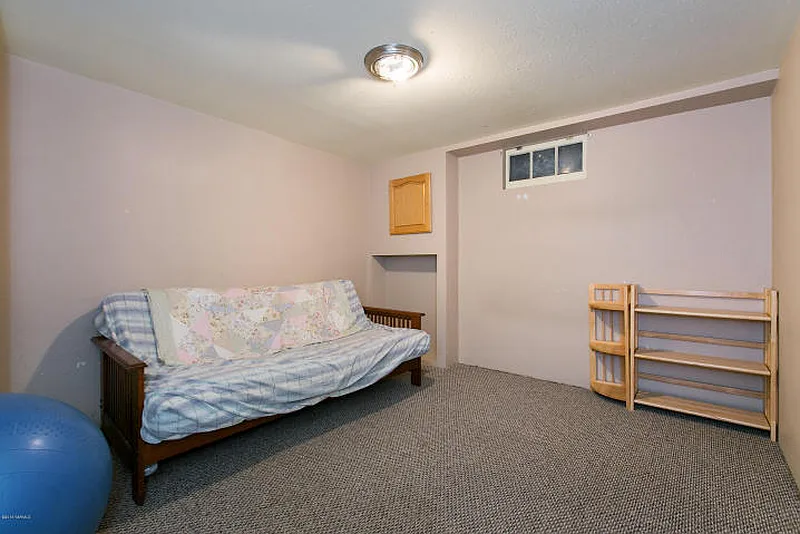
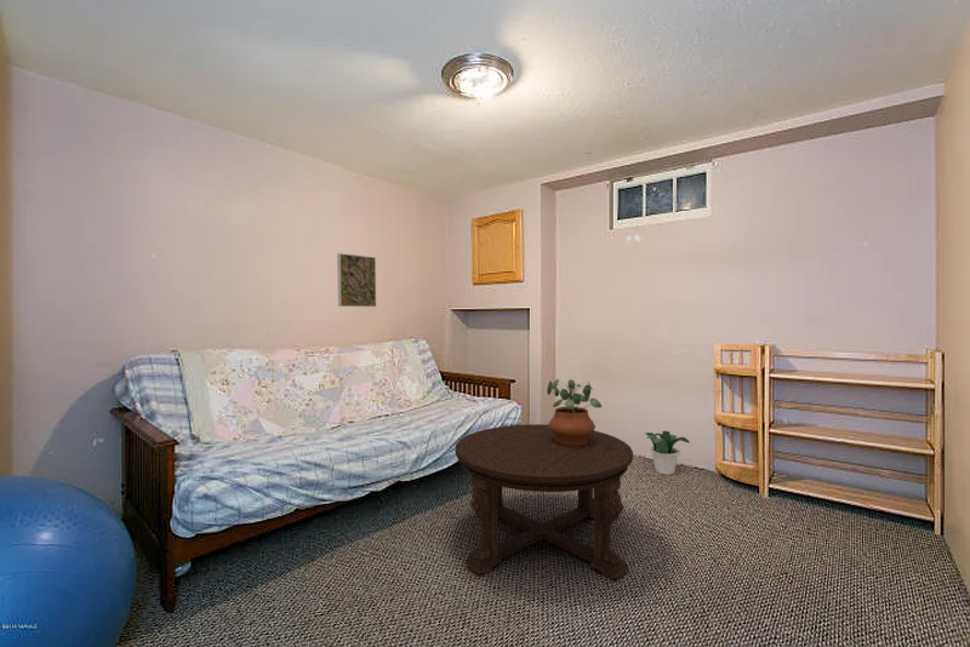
+ potted plant (576, 411)
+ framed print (356, 281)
+ coffee table (542, 491)
+ potted plant (664, 453)
